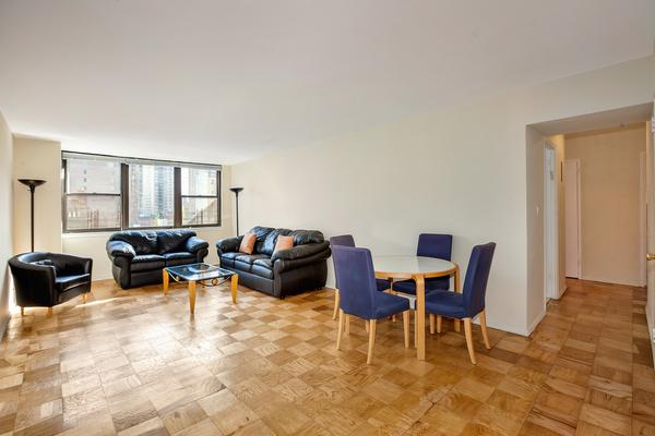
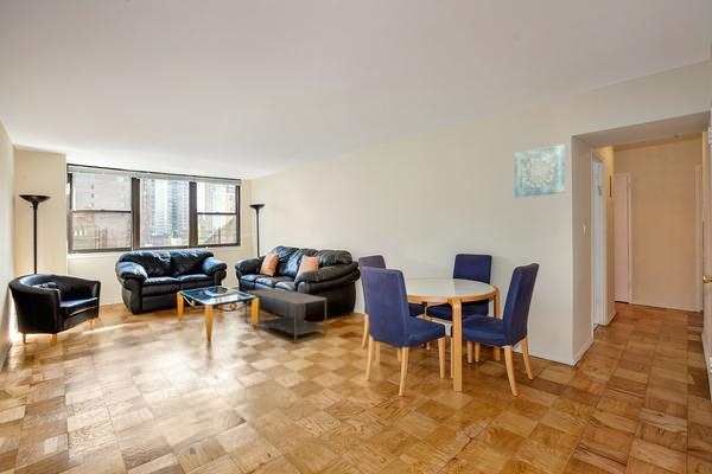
+ coffee table (287, 312)
+ wall art (539, 172)
